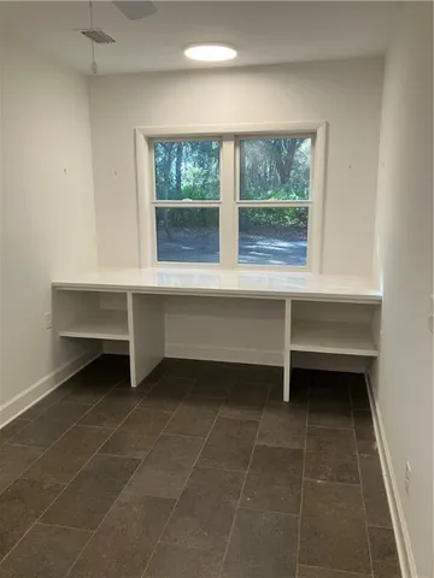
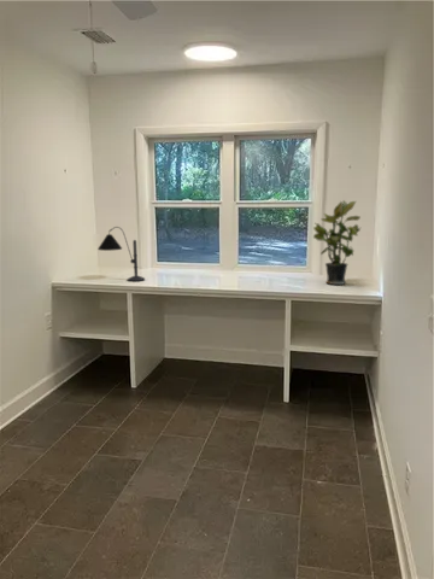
+ desk lamp (121, 248)
+ potted plant (336, 241)
